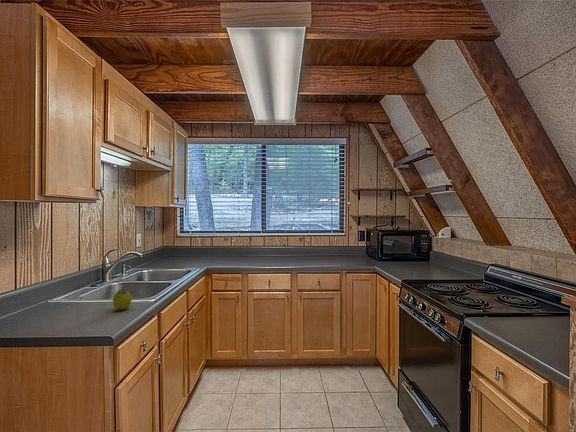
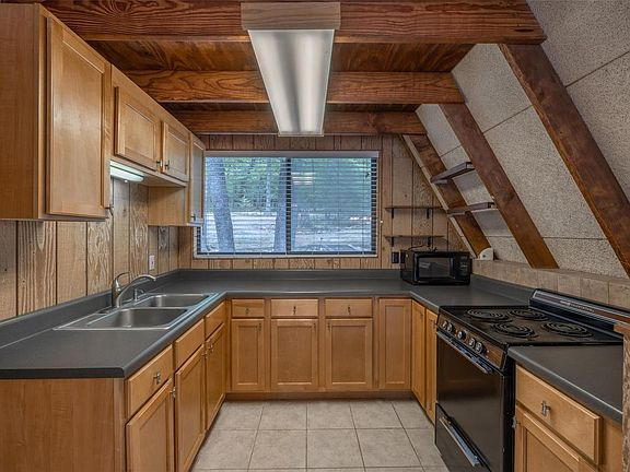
- fruit (121, 299)
